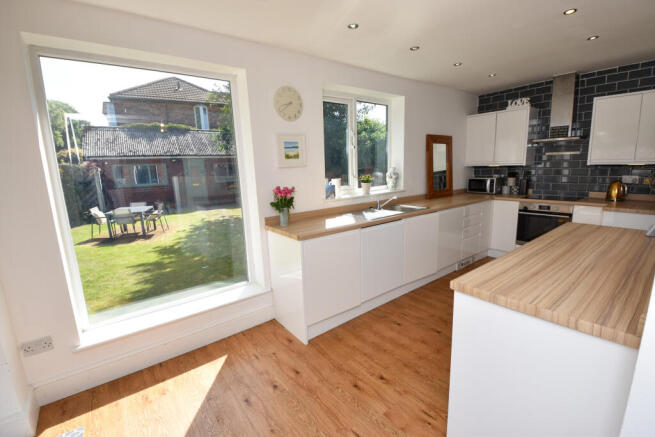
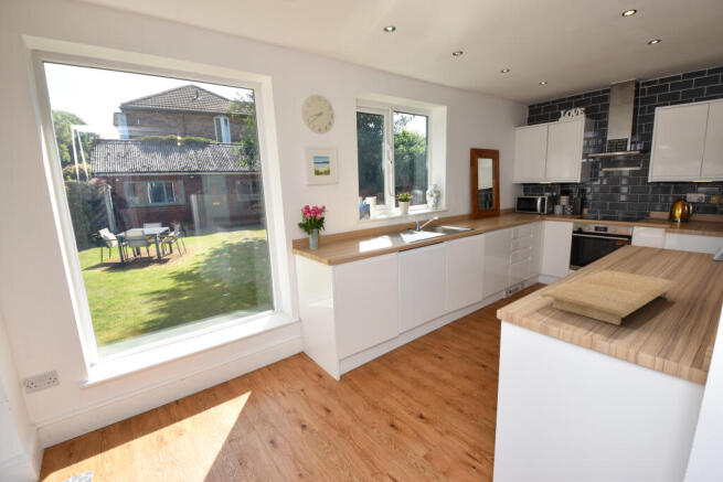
+ cutting board (610, 293)
